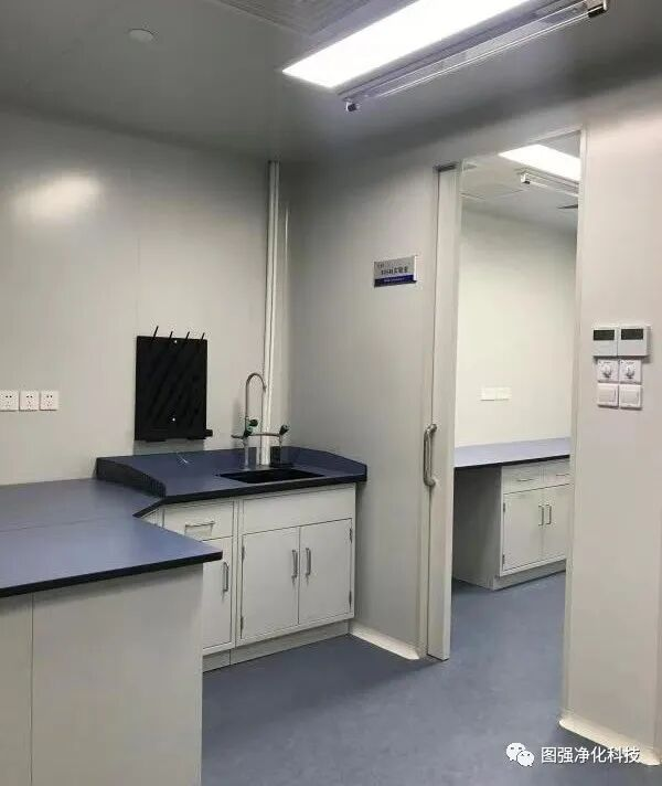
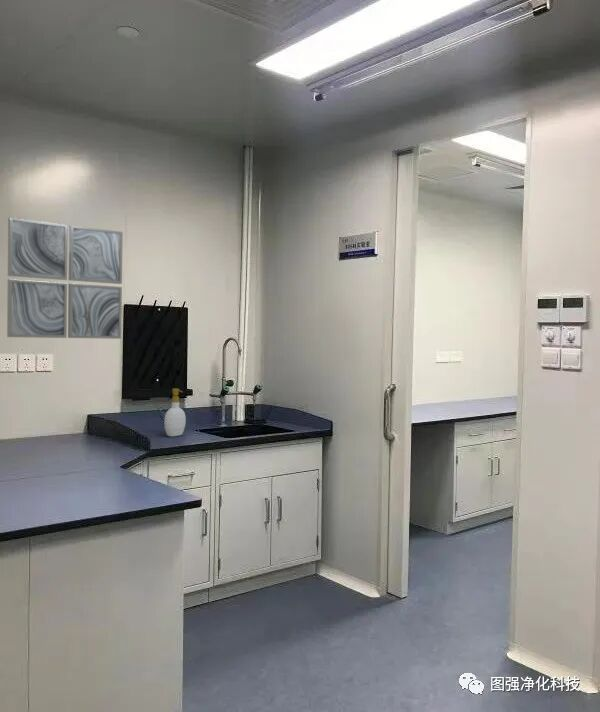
+ soap bottle (175, 412)
+ wall art (69, 280)
